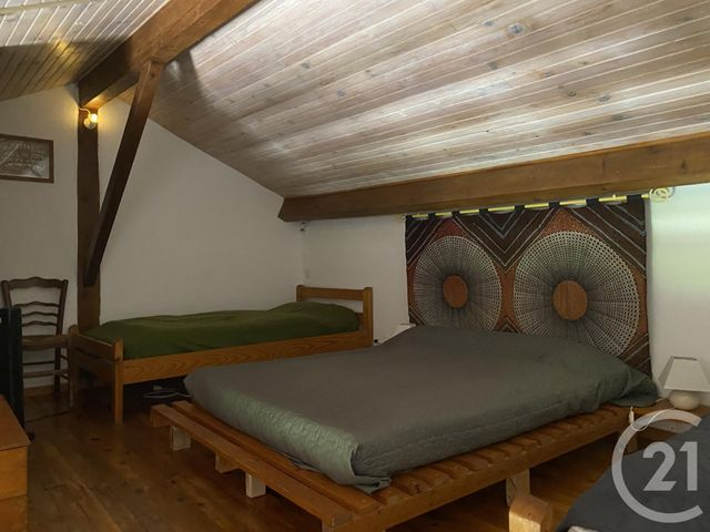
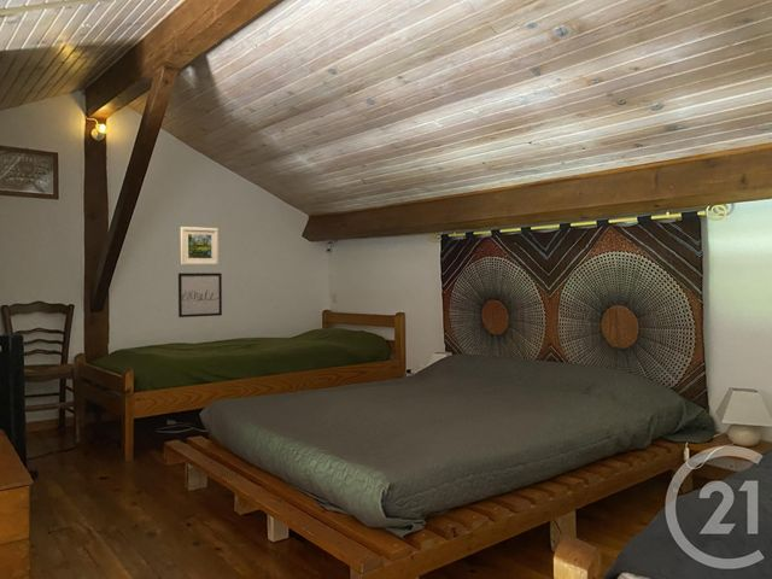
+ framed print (199, 246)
+ wall art (200, 294)
